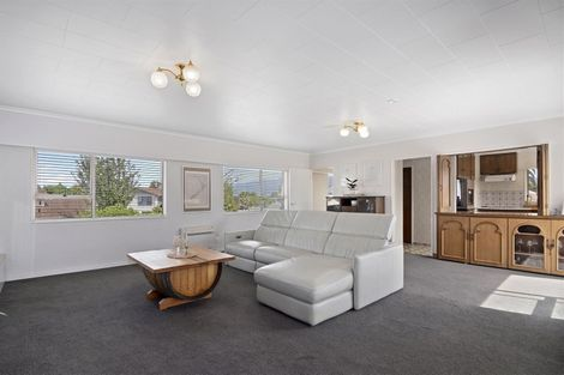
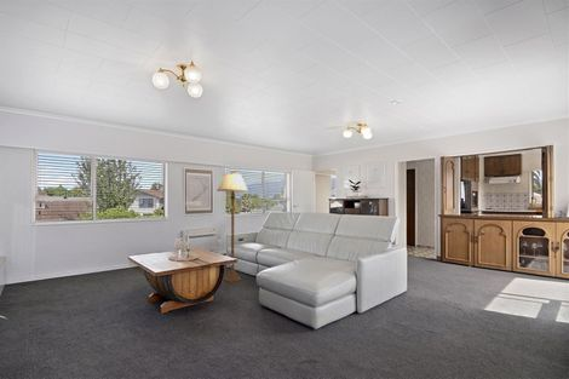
+ floor lamp (232, 225)
